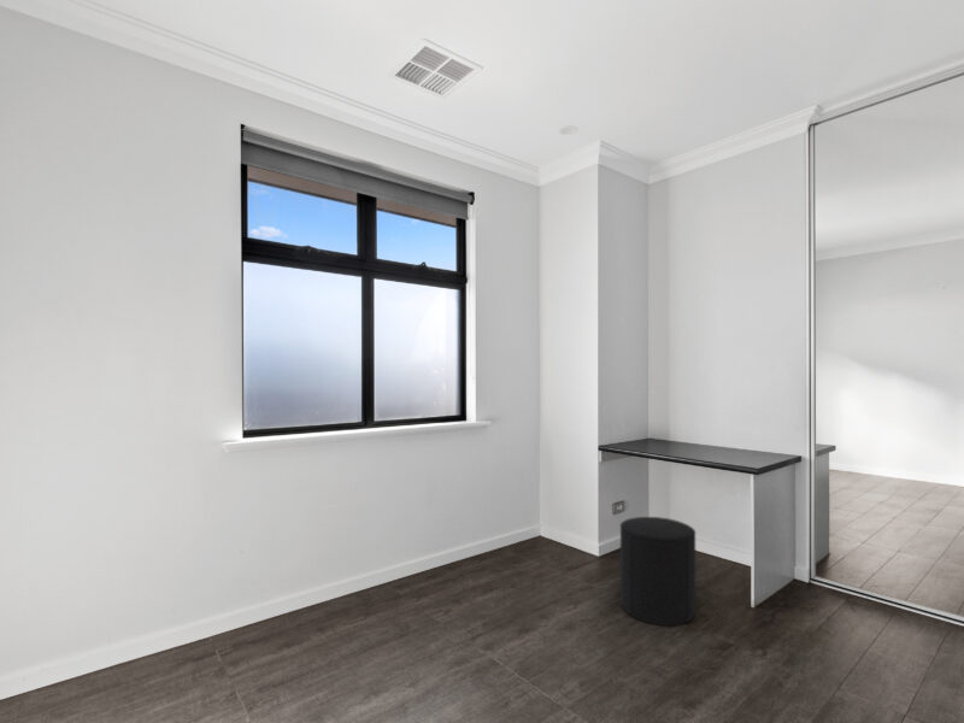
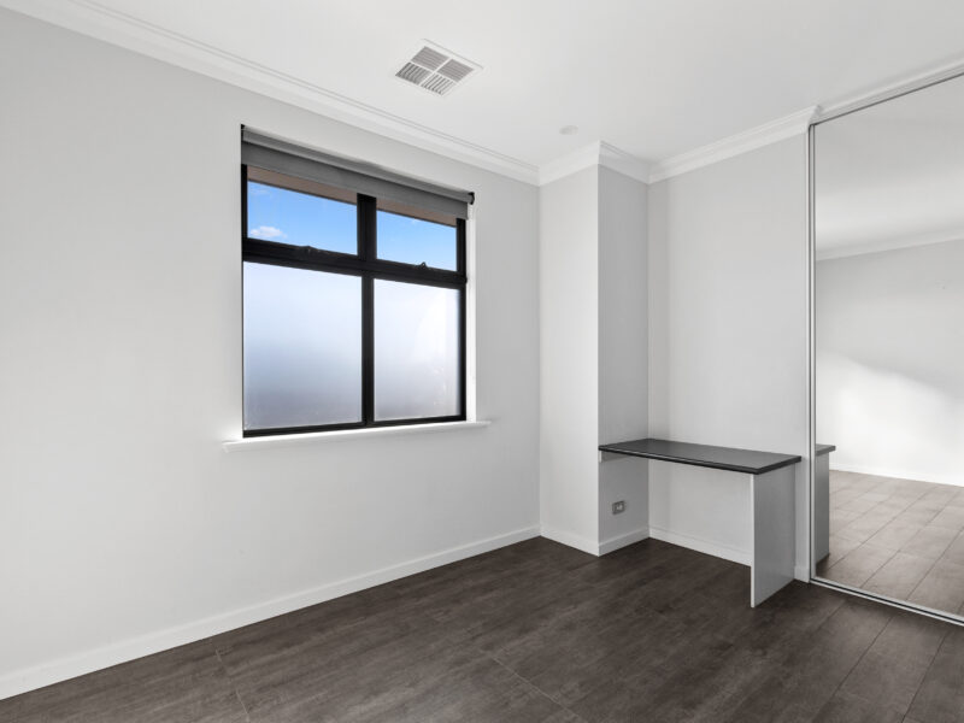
- stool (657, 565)
